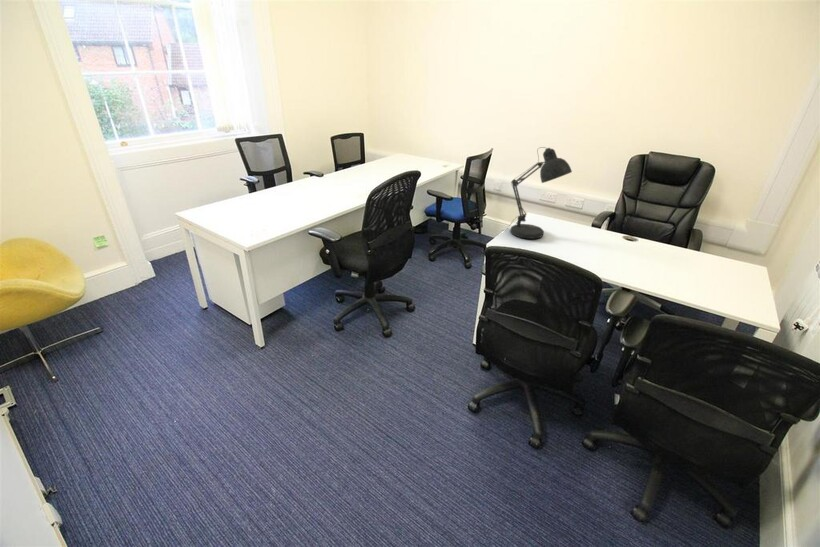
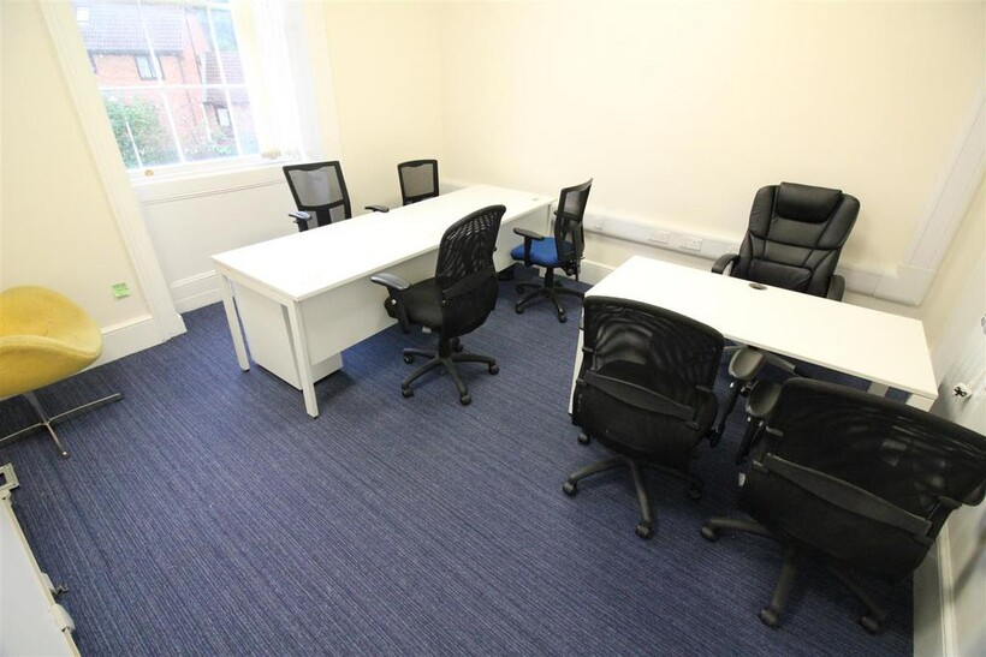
- desk lamp (542, 182)
